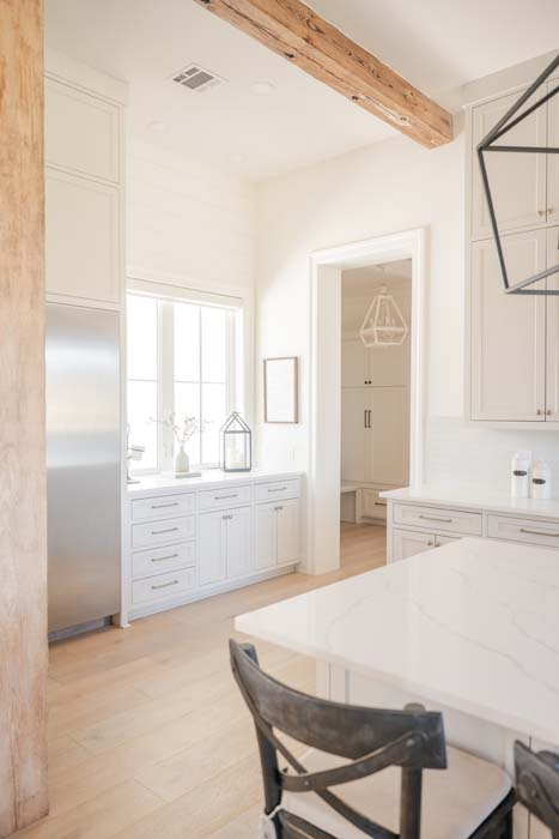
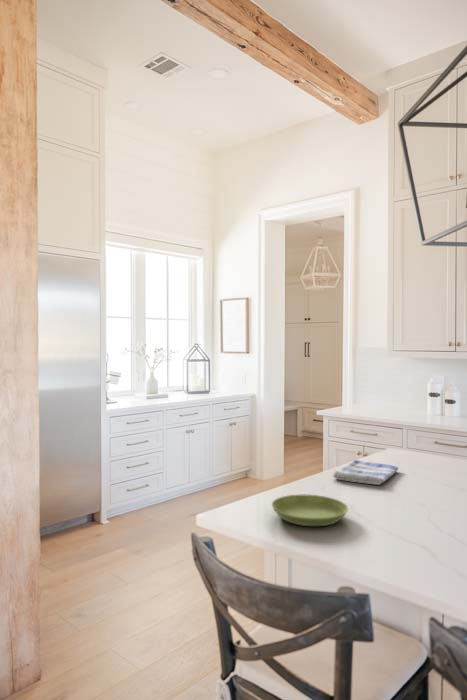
+ saucer (309, 510)
+ dish towel (366, 471)
